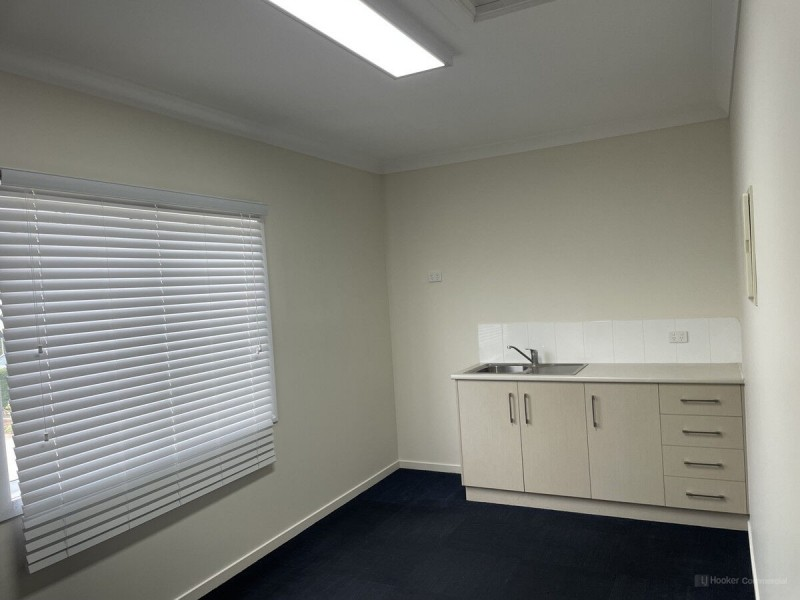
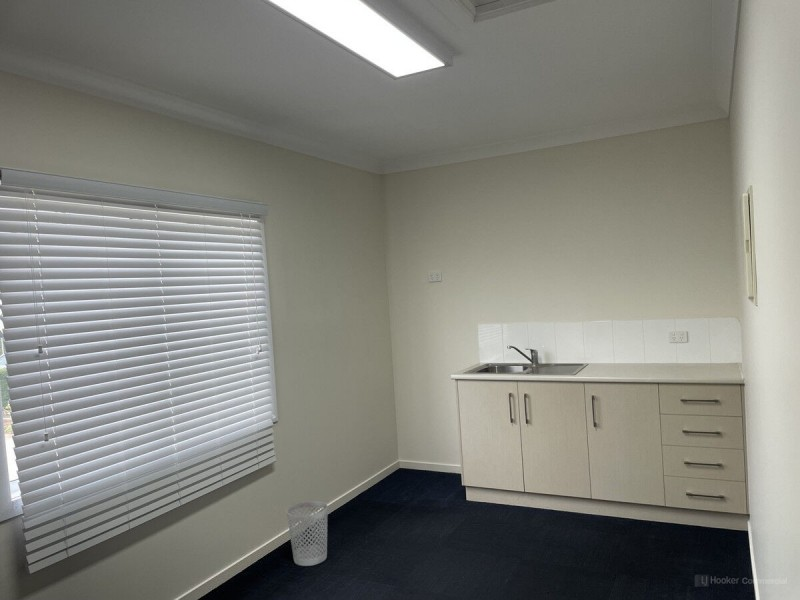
+ wastebasket (308, 534)
